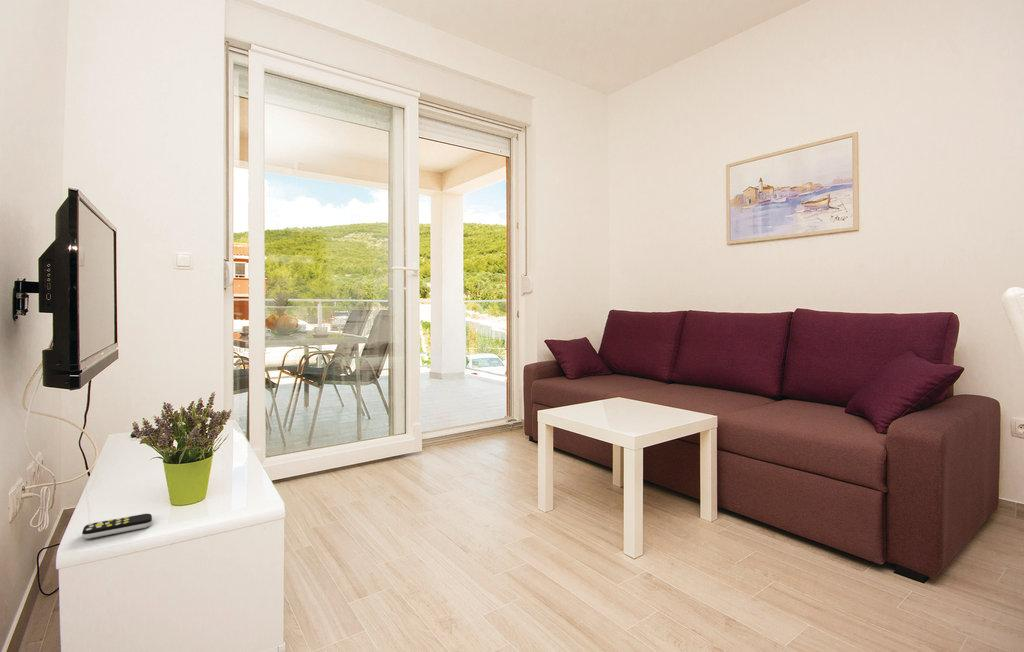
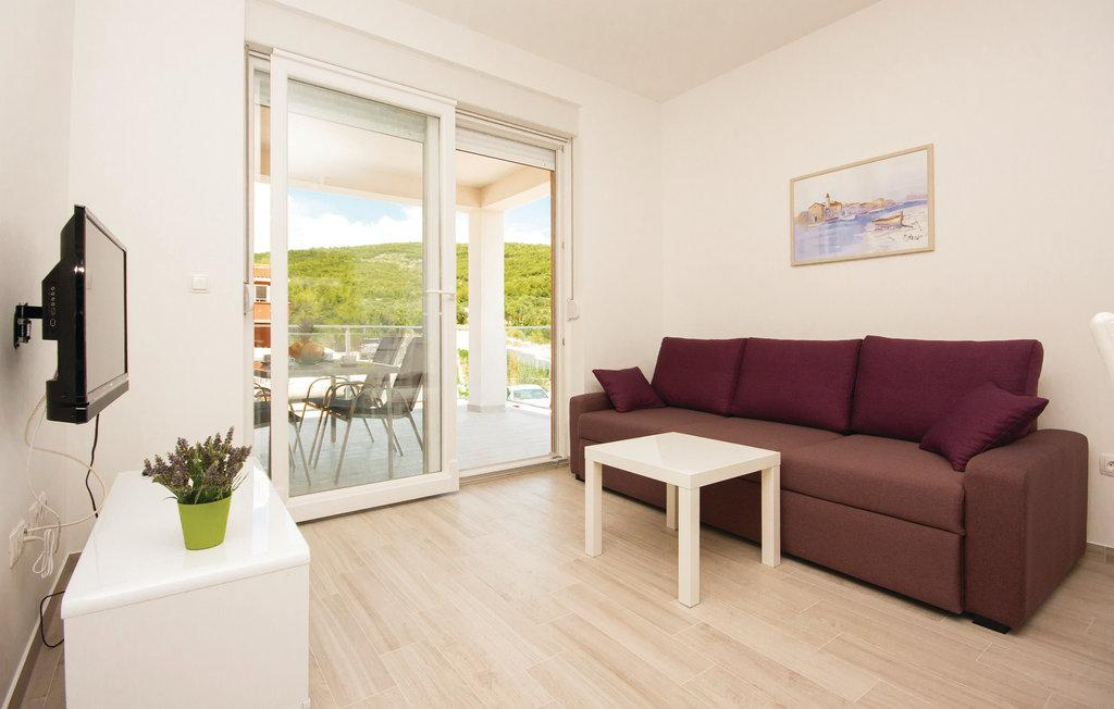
- remote control (118, 525)
